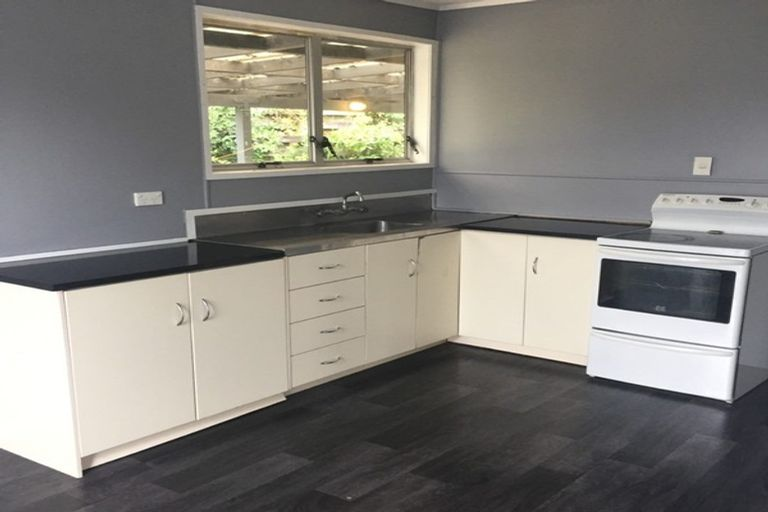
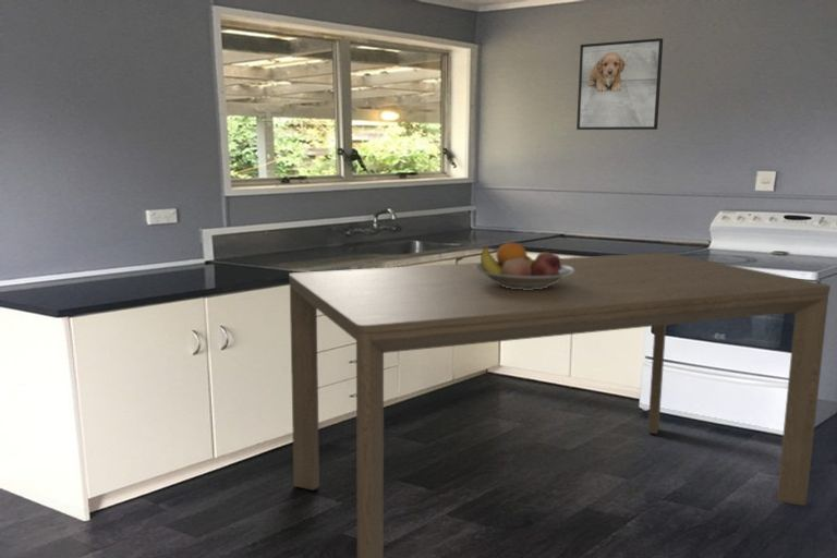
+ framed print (618, 85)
+ fruit bowl (524, 264)
+ dining table (541, 337)
